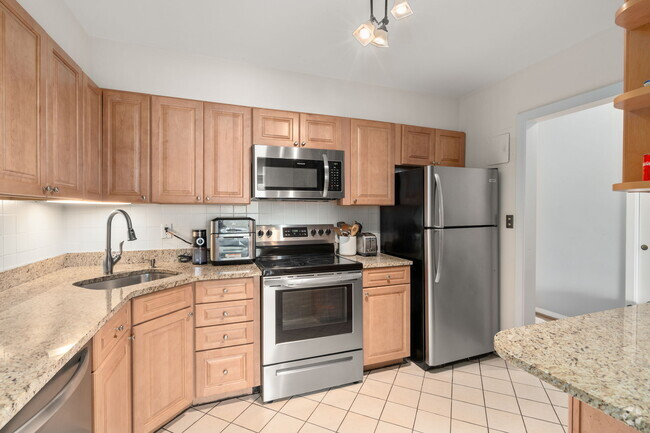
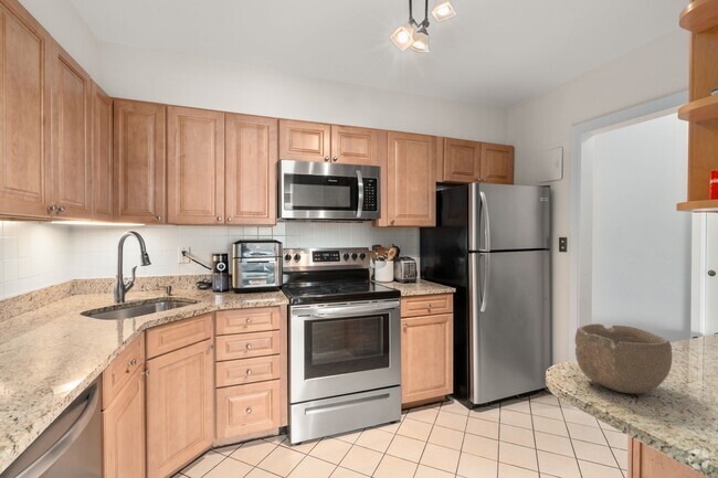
+ bowl (620, 359)
